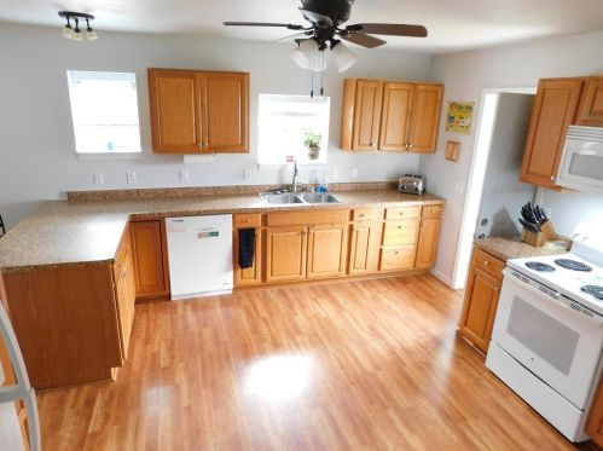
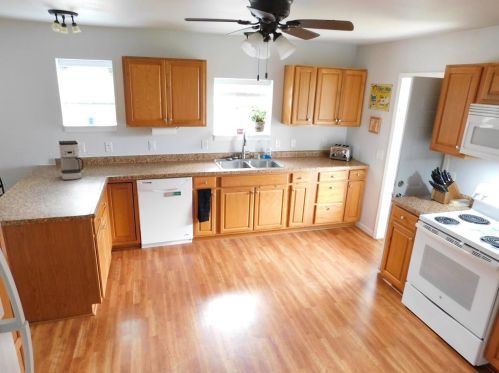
+ coffee maker (71, 159)
